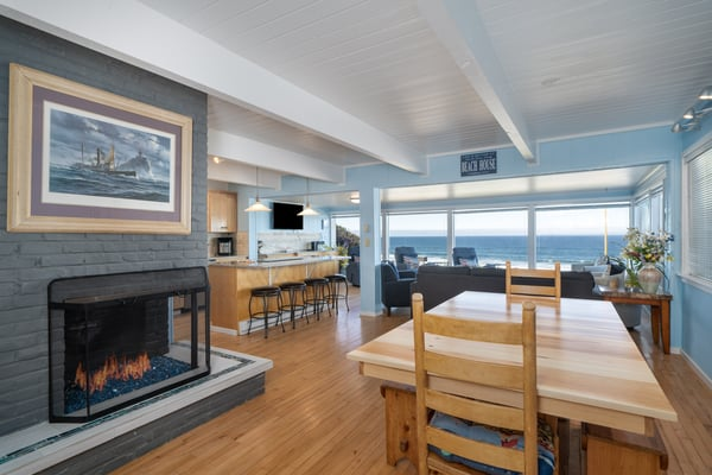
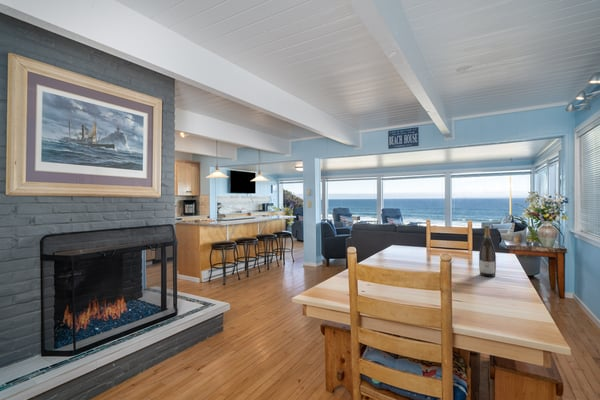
+ wine bottle (487, 250)
